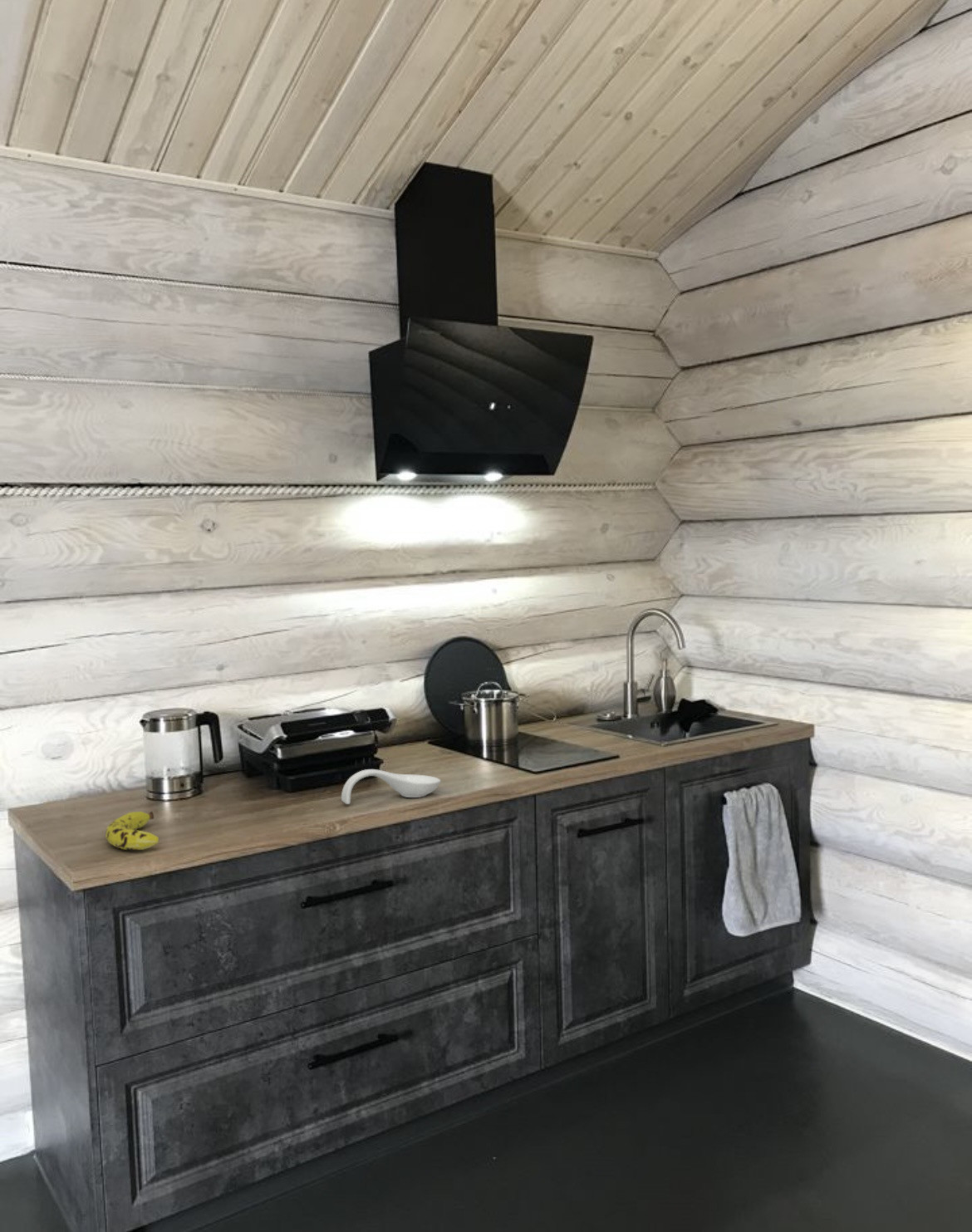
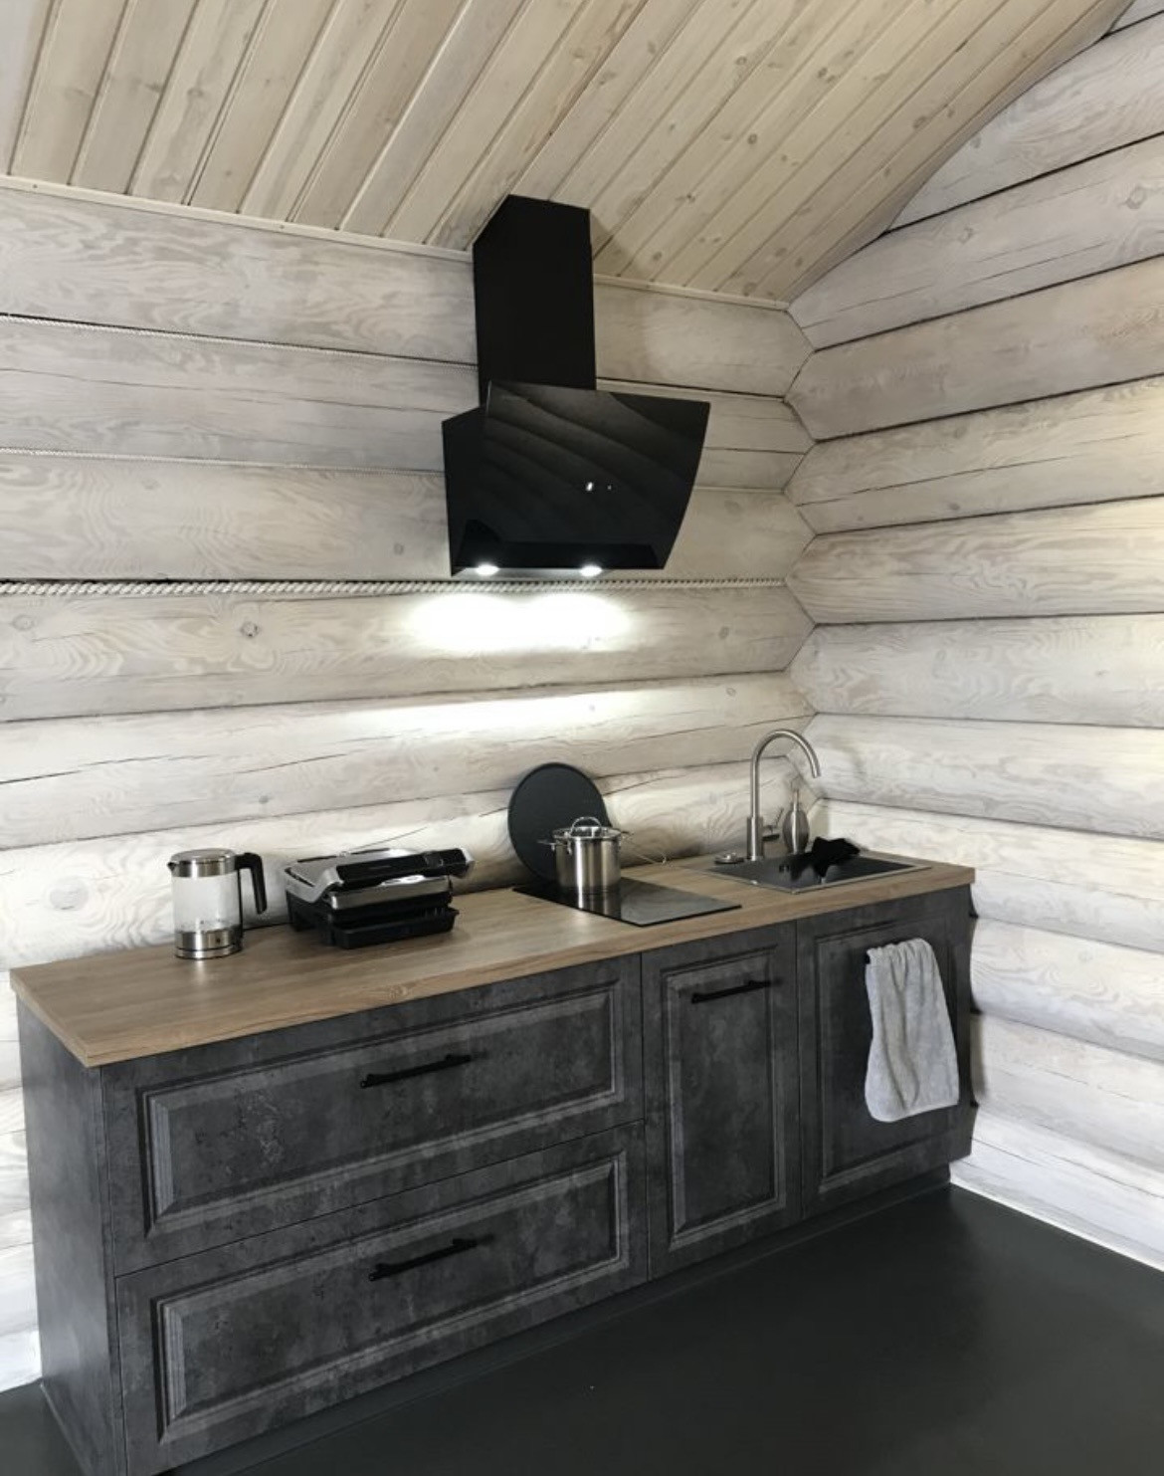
- fruit (142, 826)
- spoon rest (391, 783)
